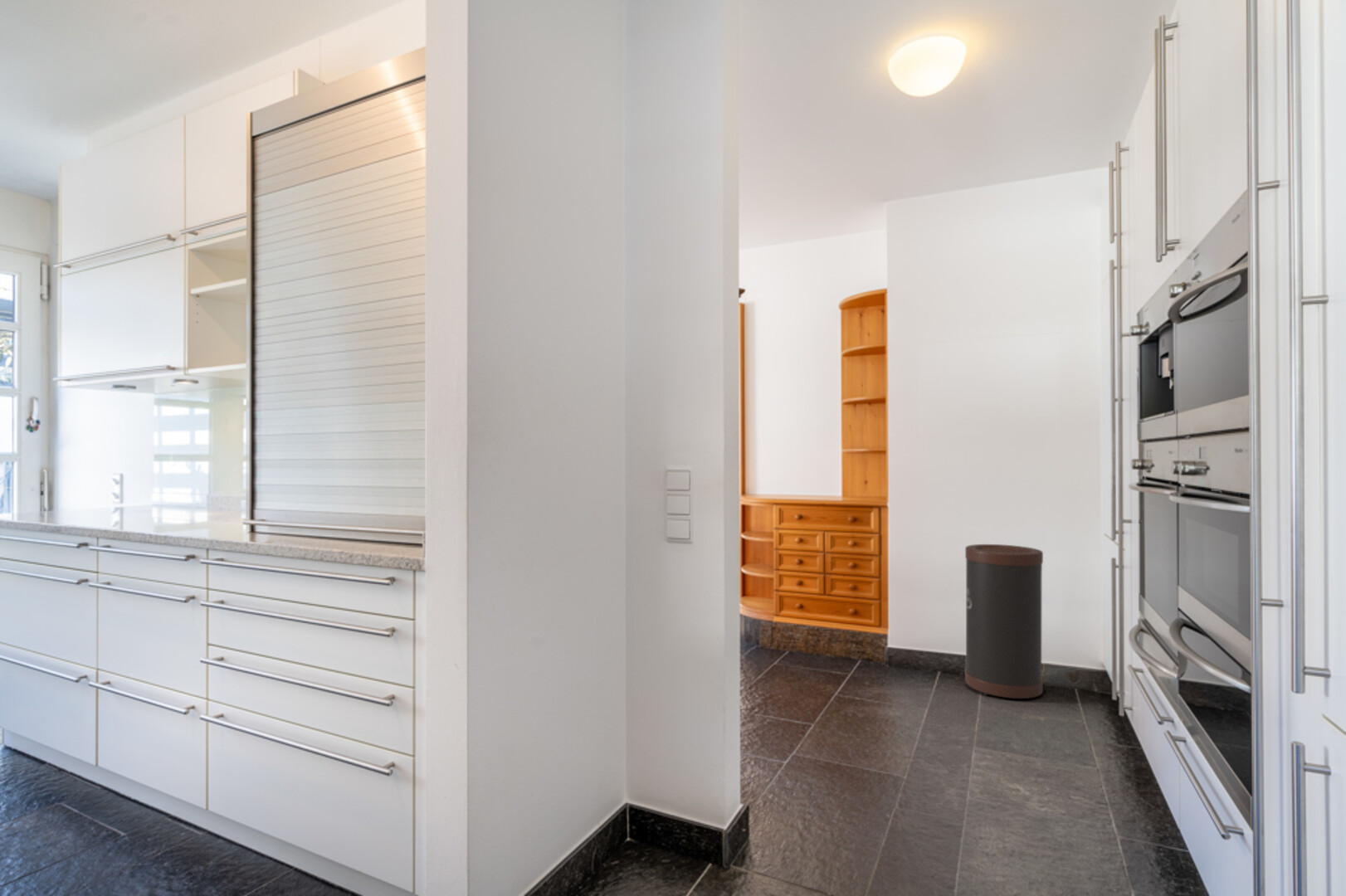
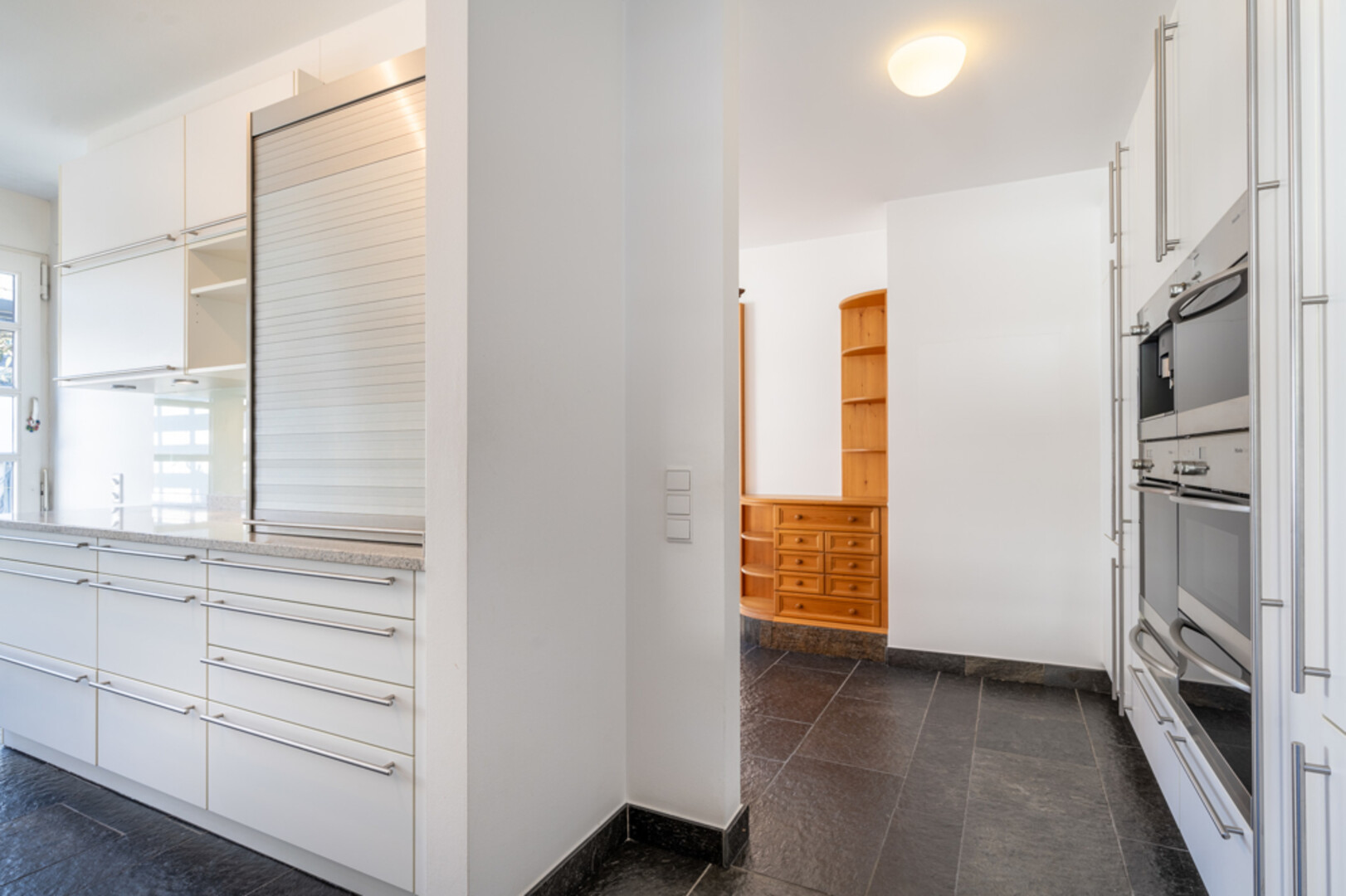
- trash can (1002, 619)
